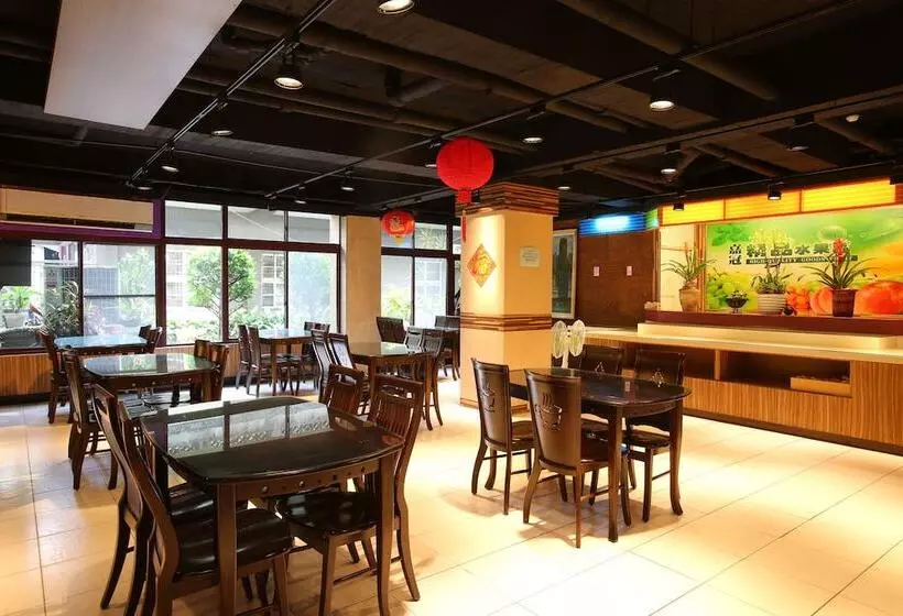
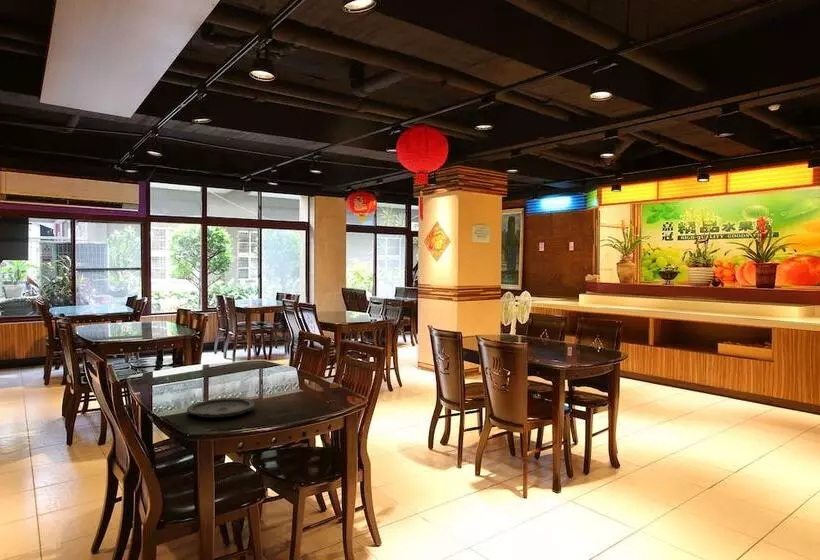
+ plate (221, 408)
